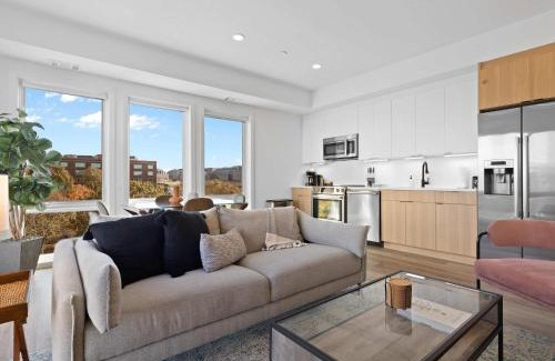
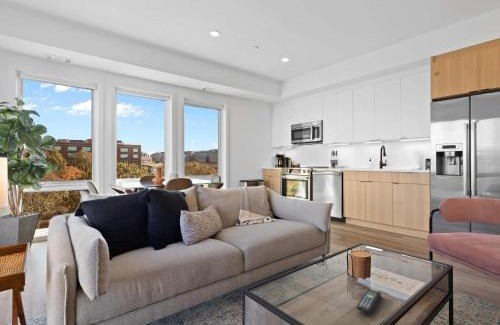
+ remote control (369, 300)
